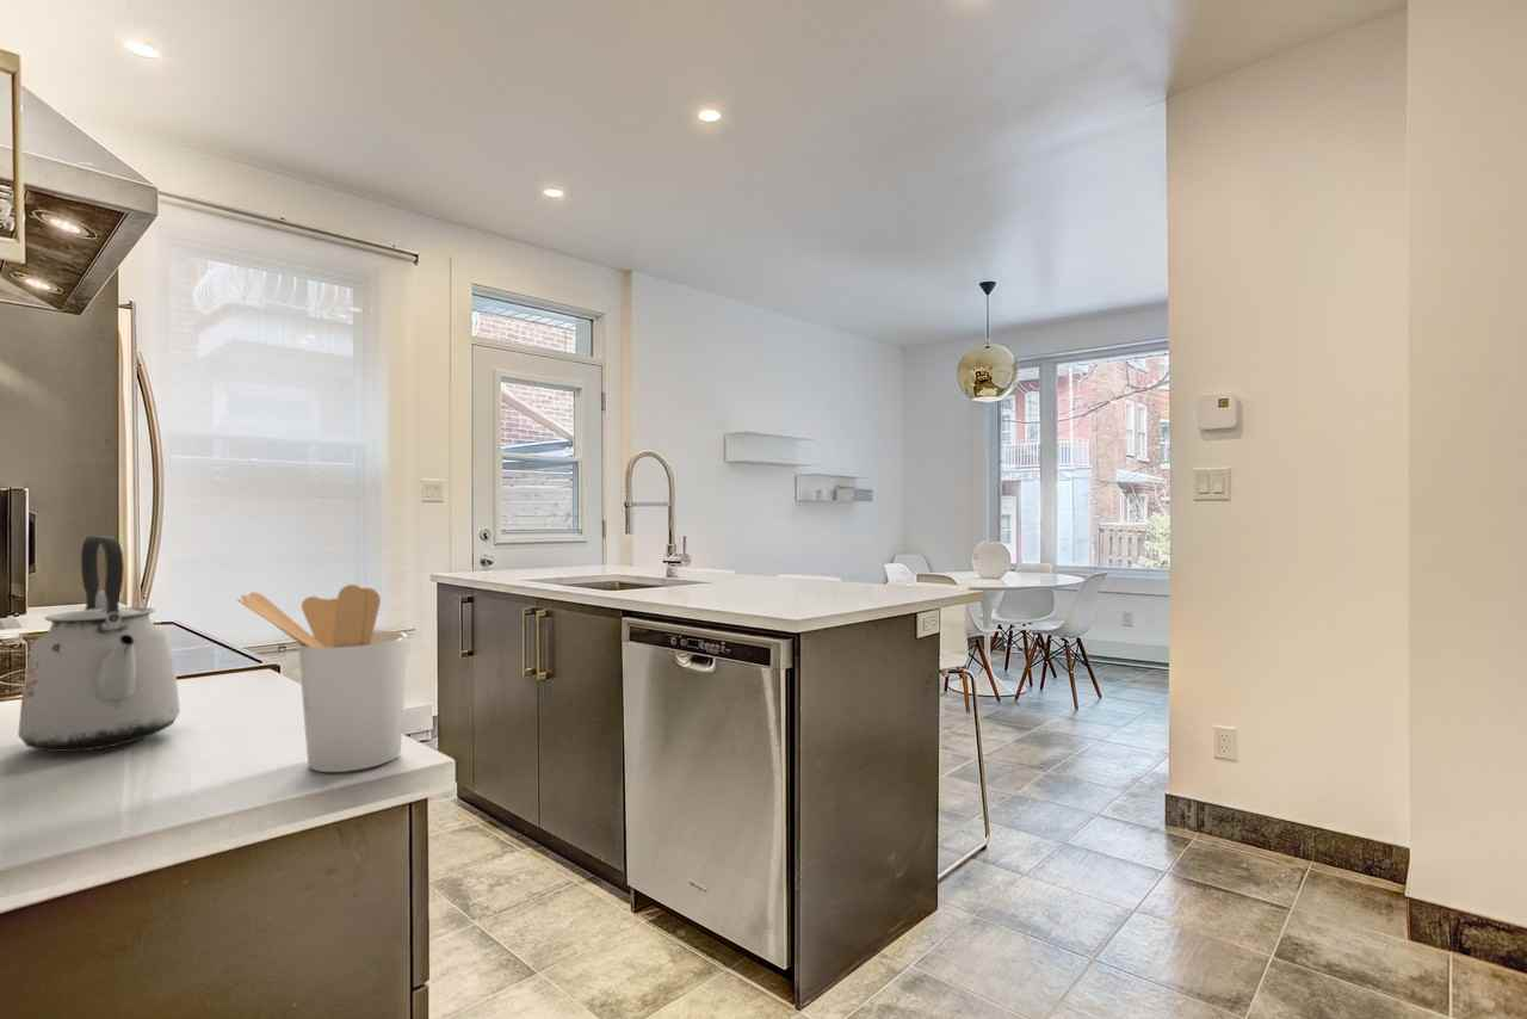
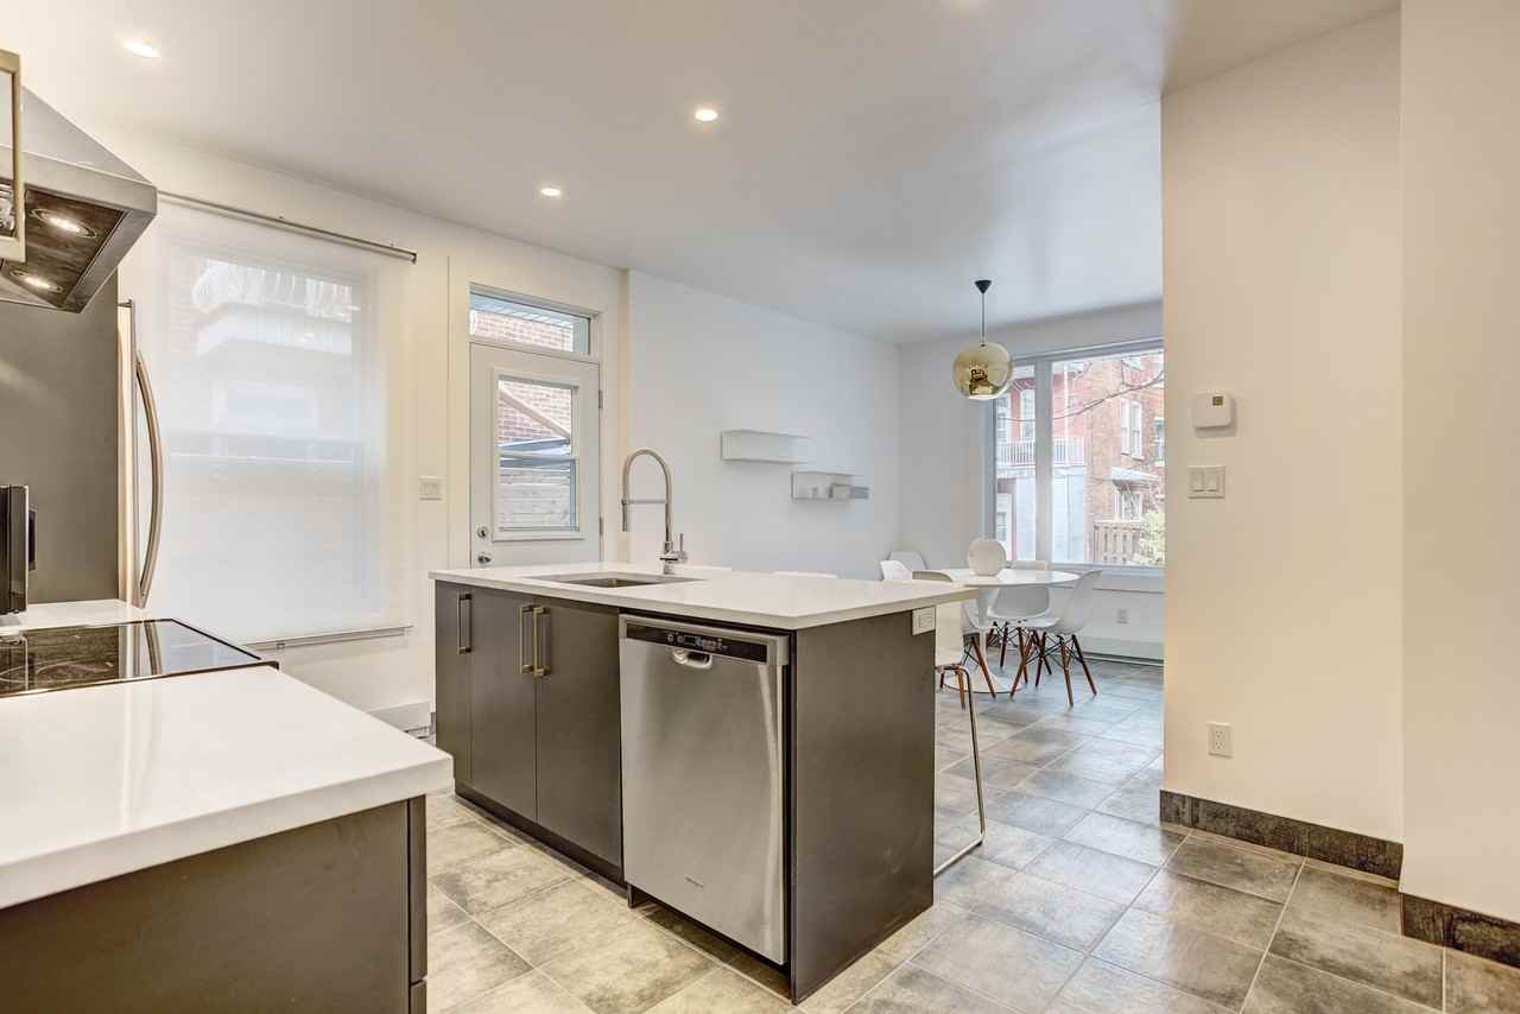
- kettle (107, 640)
- utensil holder (324, 672)
